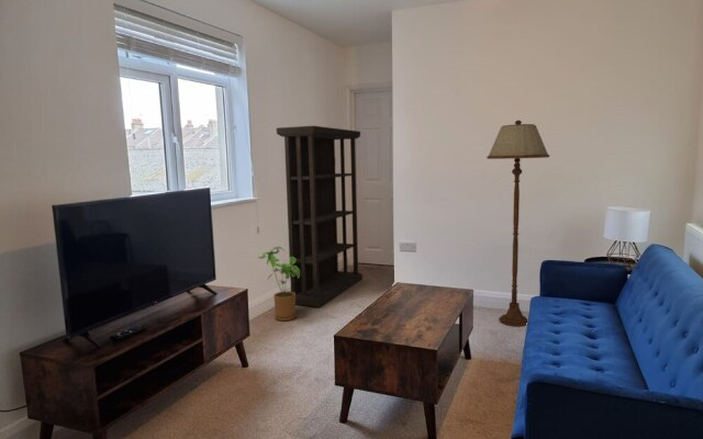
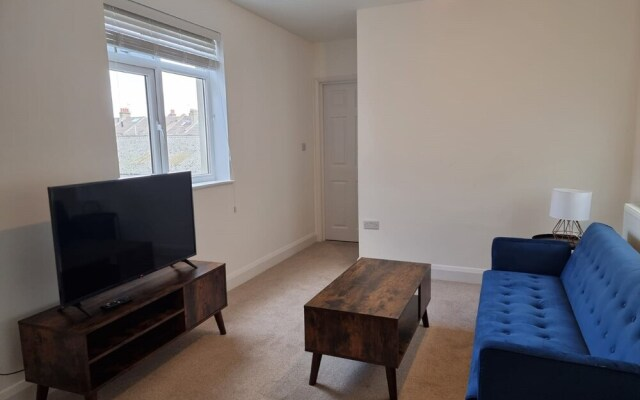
- house plant (283, 282)
- bookcase (324, 212)
- floor lamp (515, 223)
